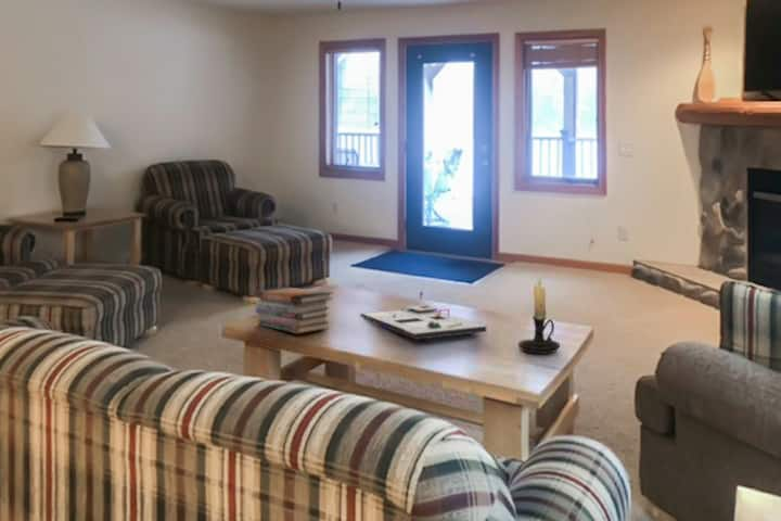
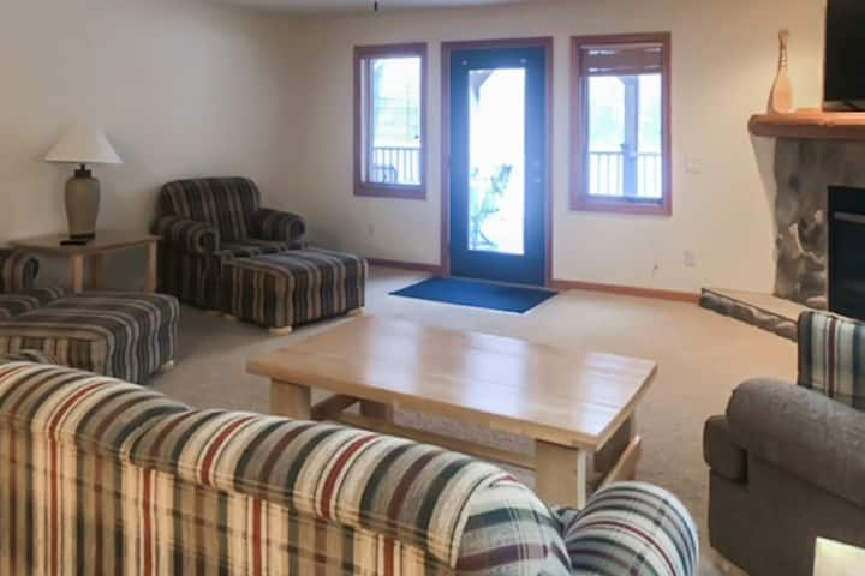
- book stack (293, 308)
- candle holder (541, 310)
- board game (420, 312)
